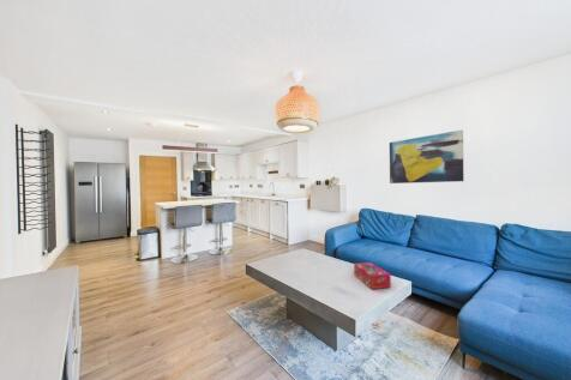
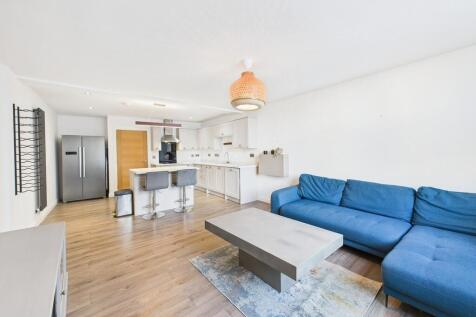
- wall art (422, 159)
- tissue box (371, 275)
